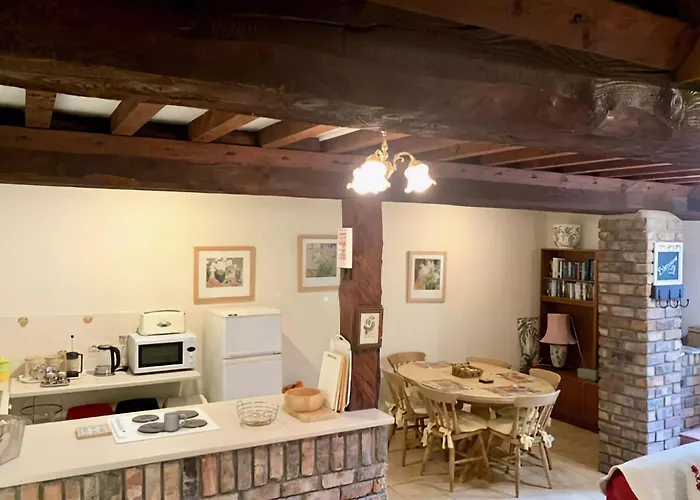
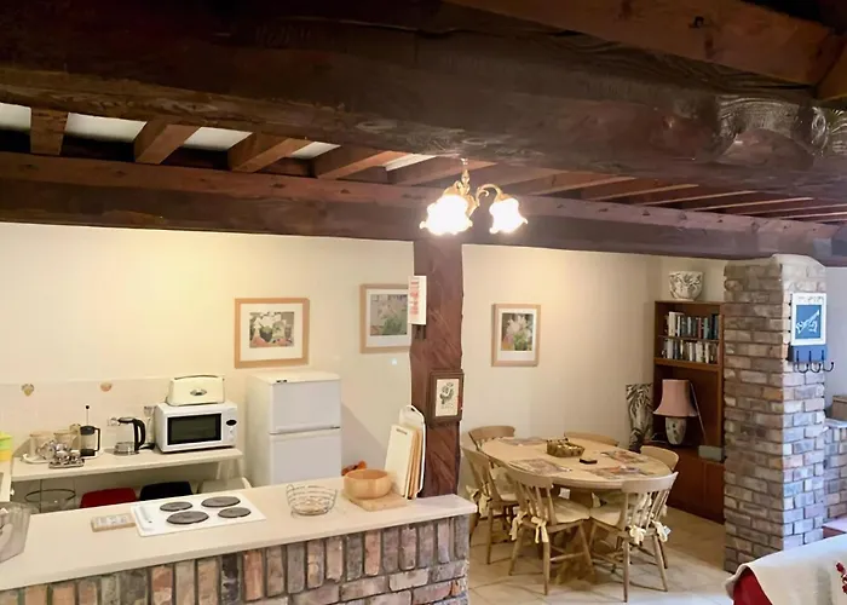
- mug (175, 421)
